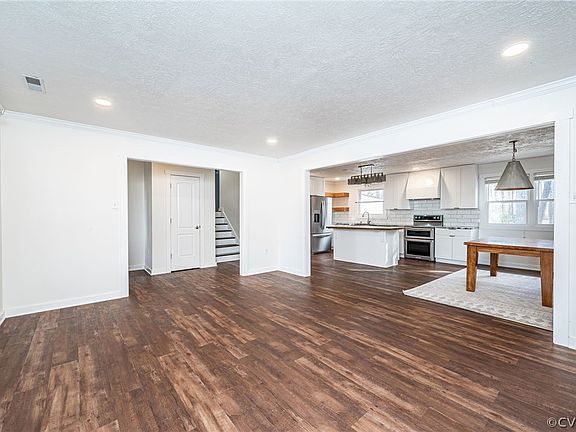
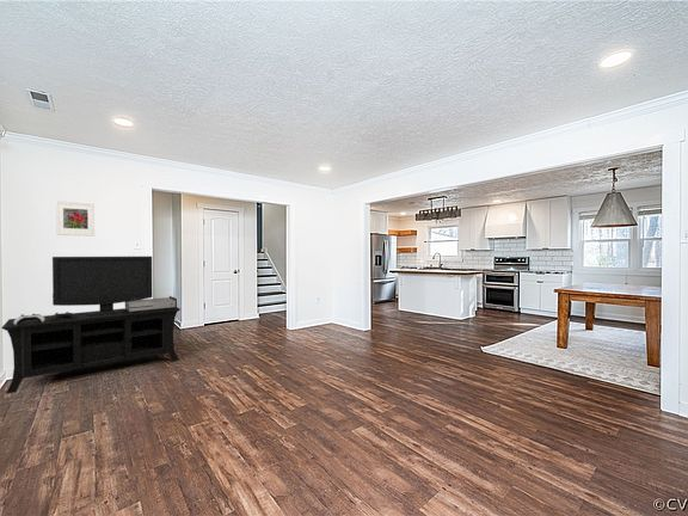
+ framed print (75, 219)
+ media console (102, 313)
